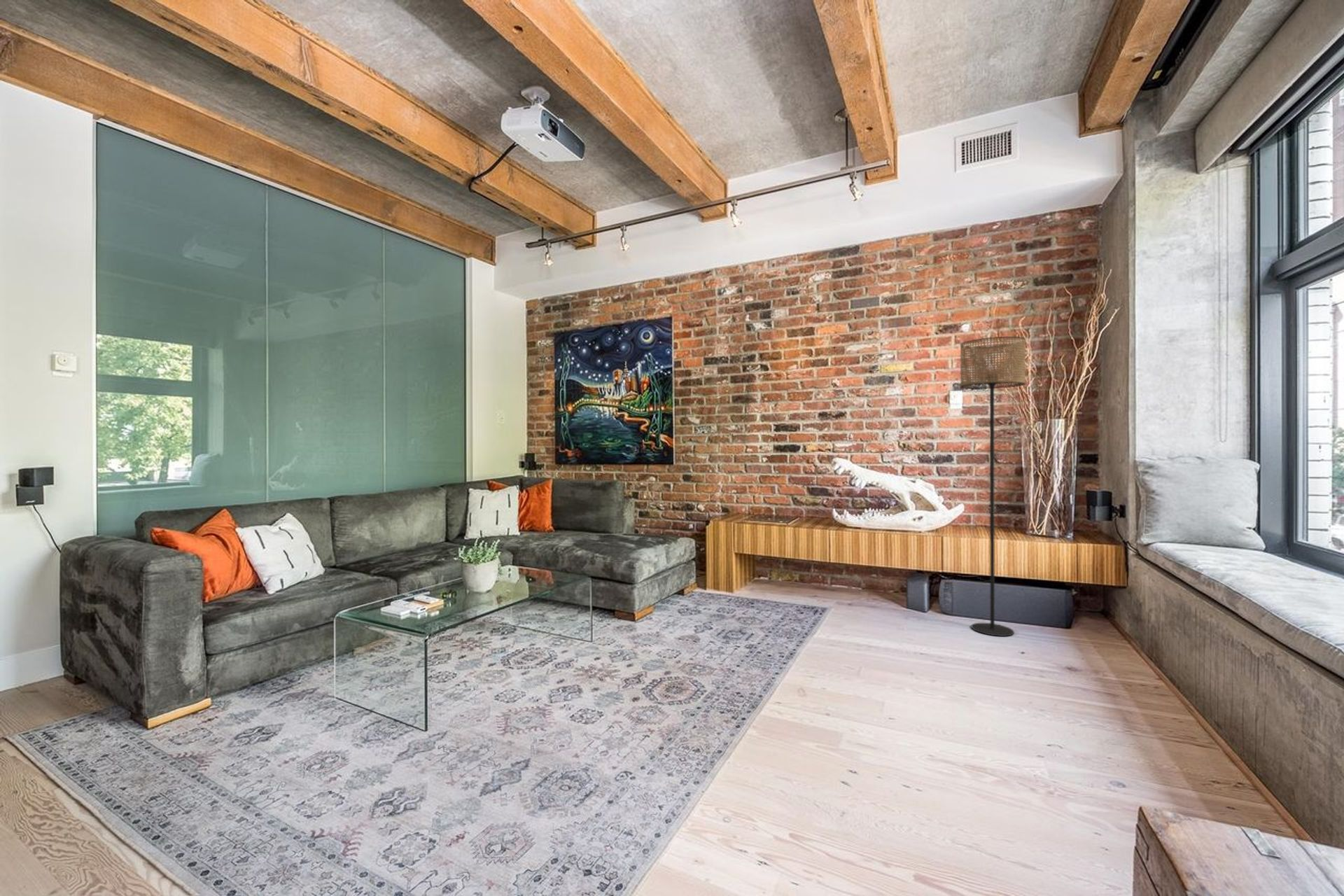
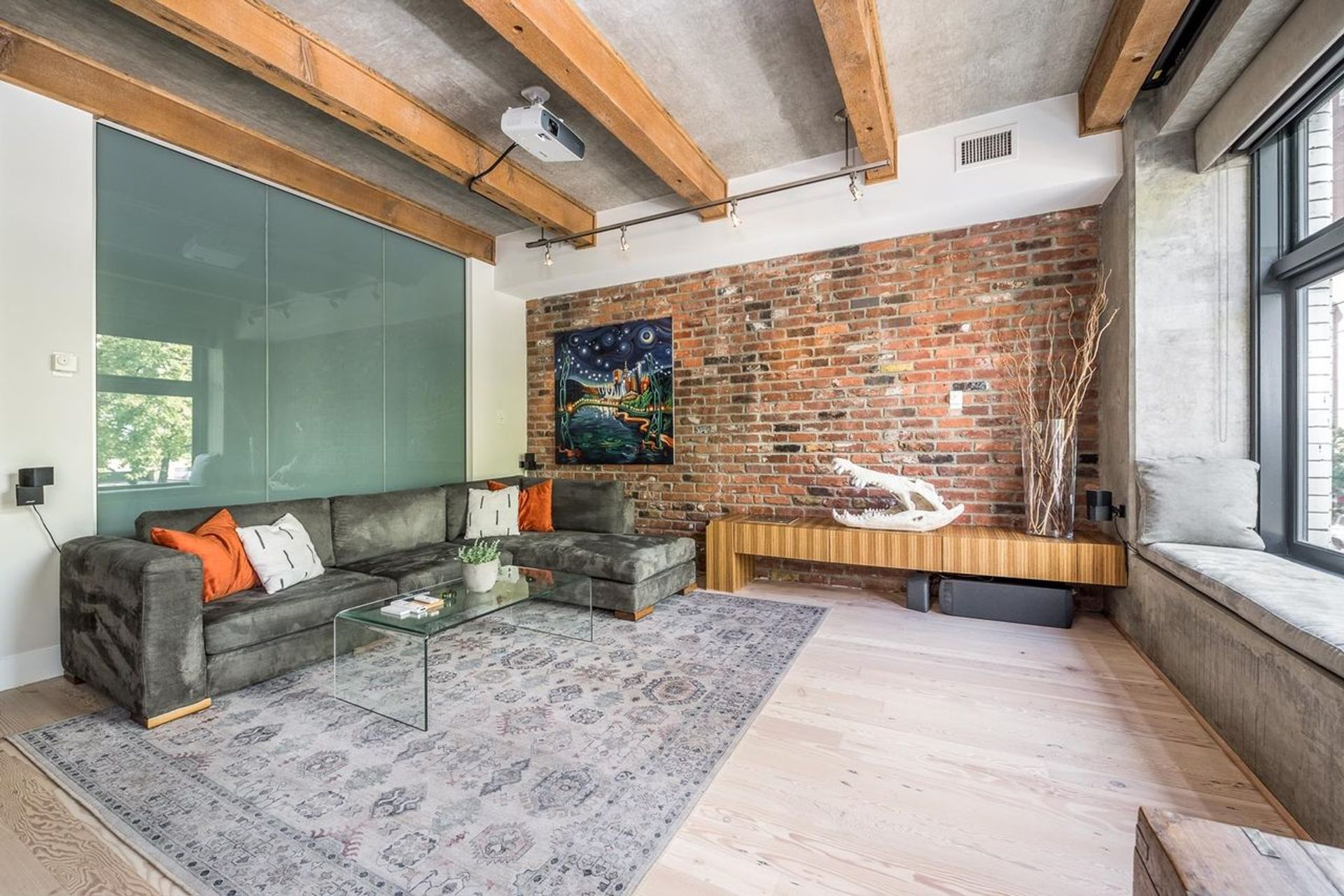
- floor lamp (992, 486)
